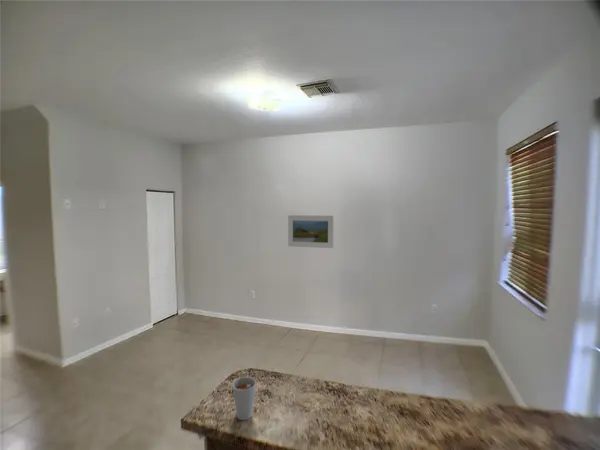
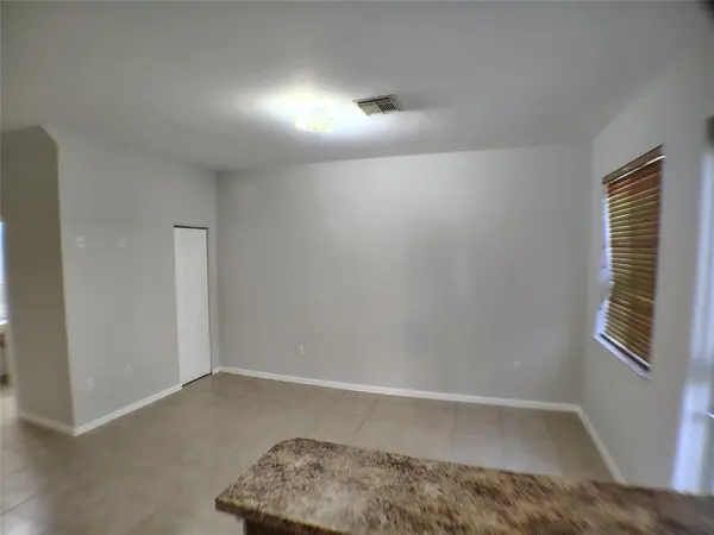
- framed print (310, 231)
- cup (245, 392)
